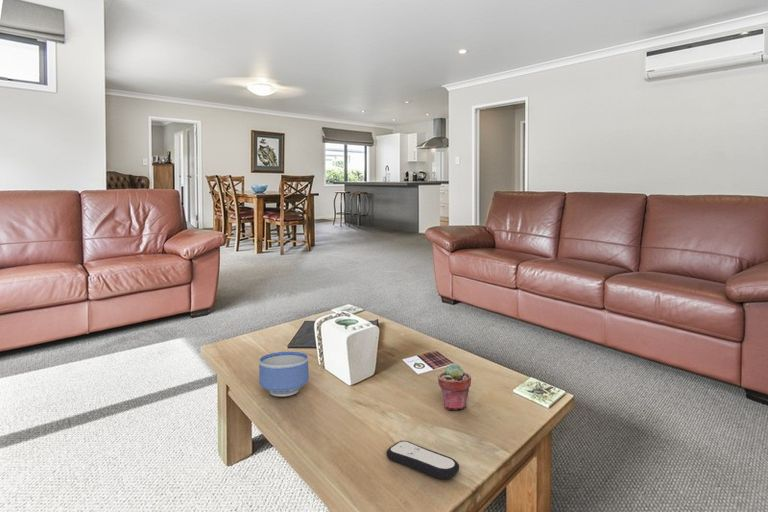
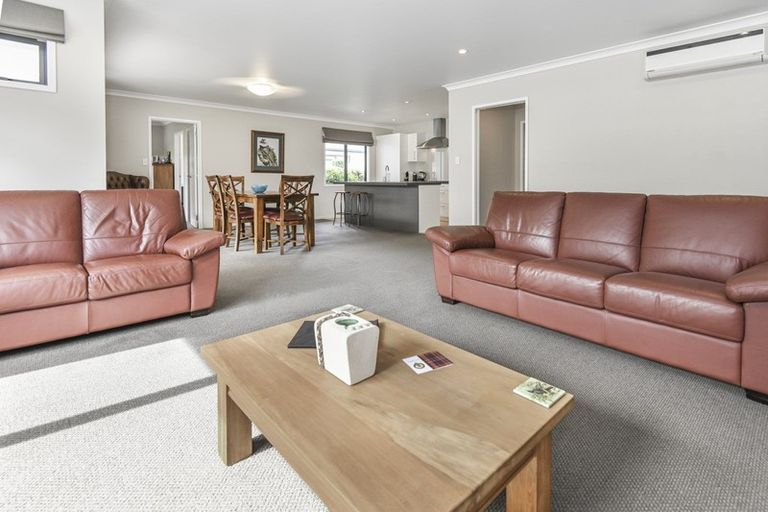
- potted succulent (454, 384)
- remote control (422, 458)
- bowl (284, 374)
